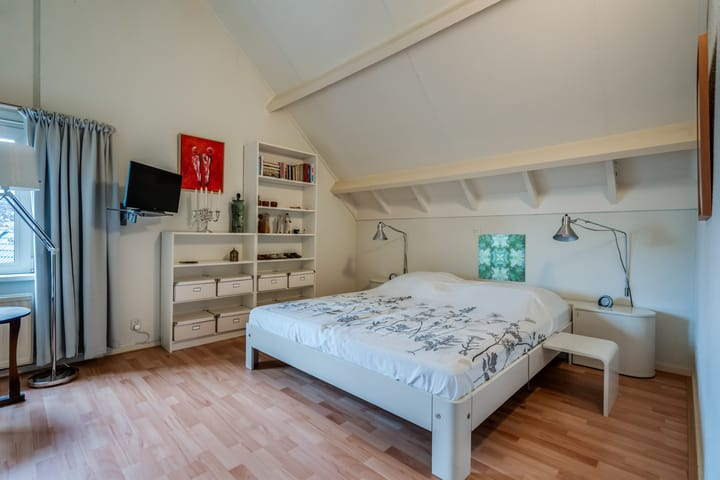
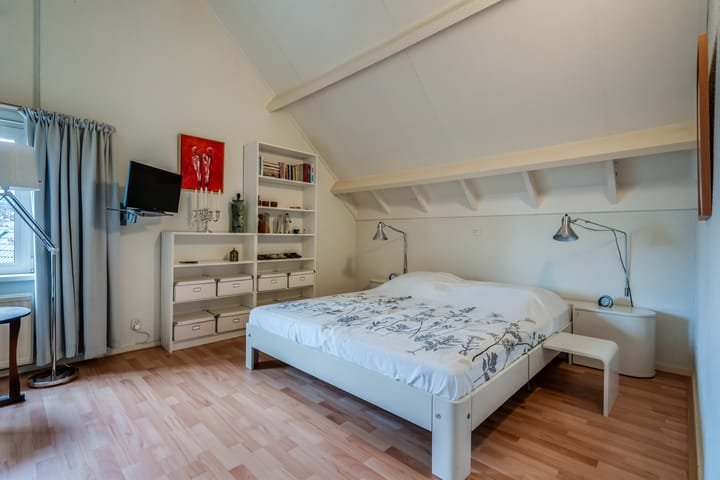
- wall art (501, 257)
